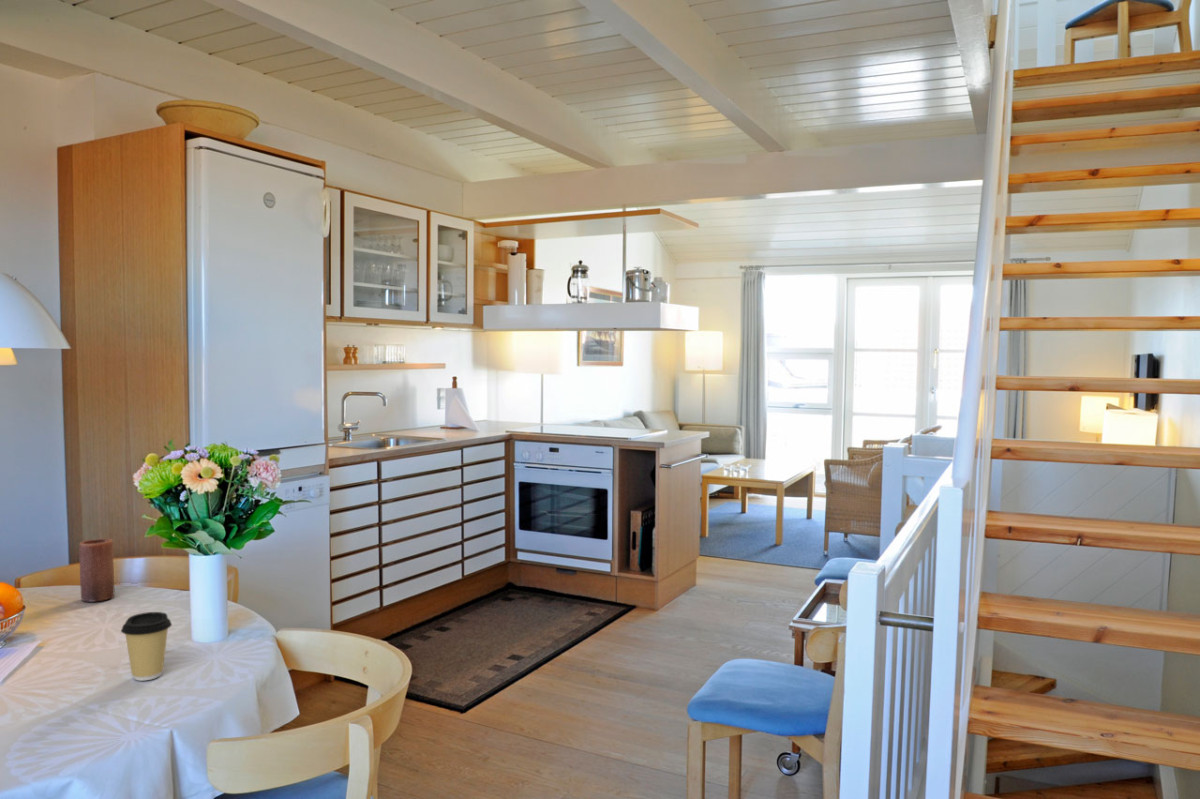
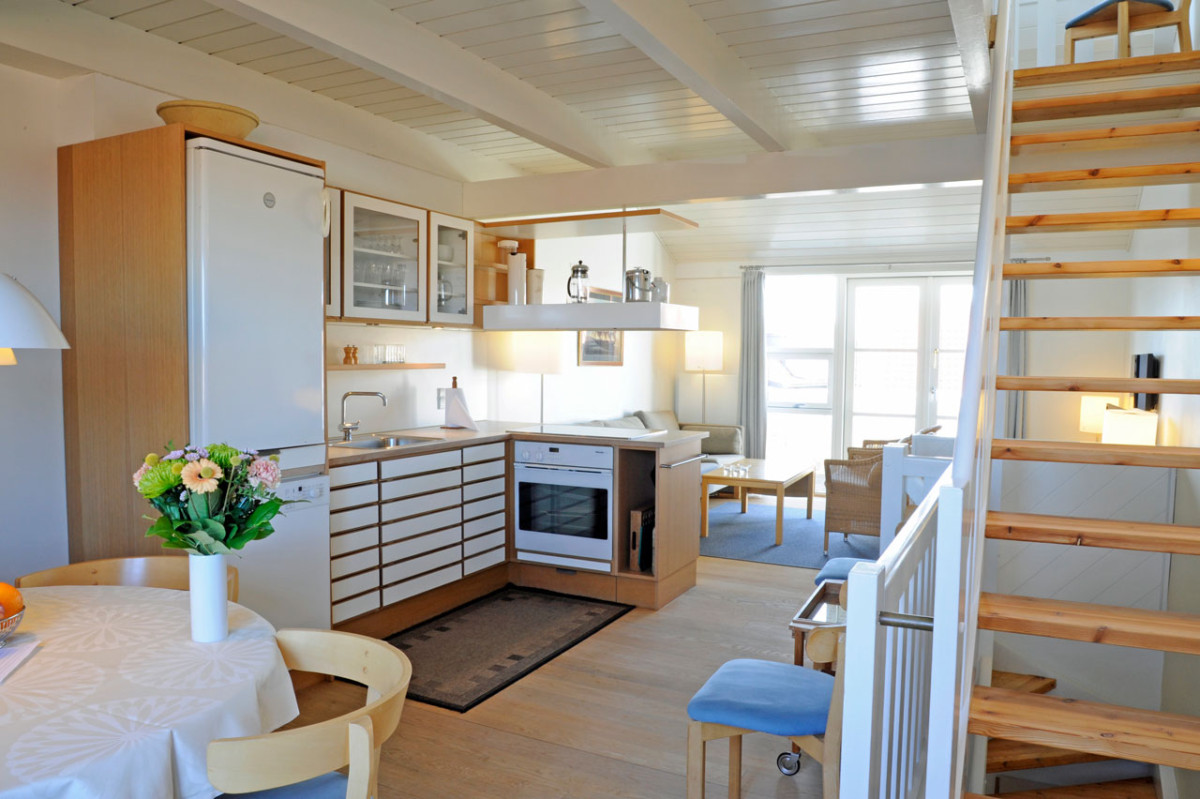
- candle (96, 569)
- coffee cup (147, 646)
